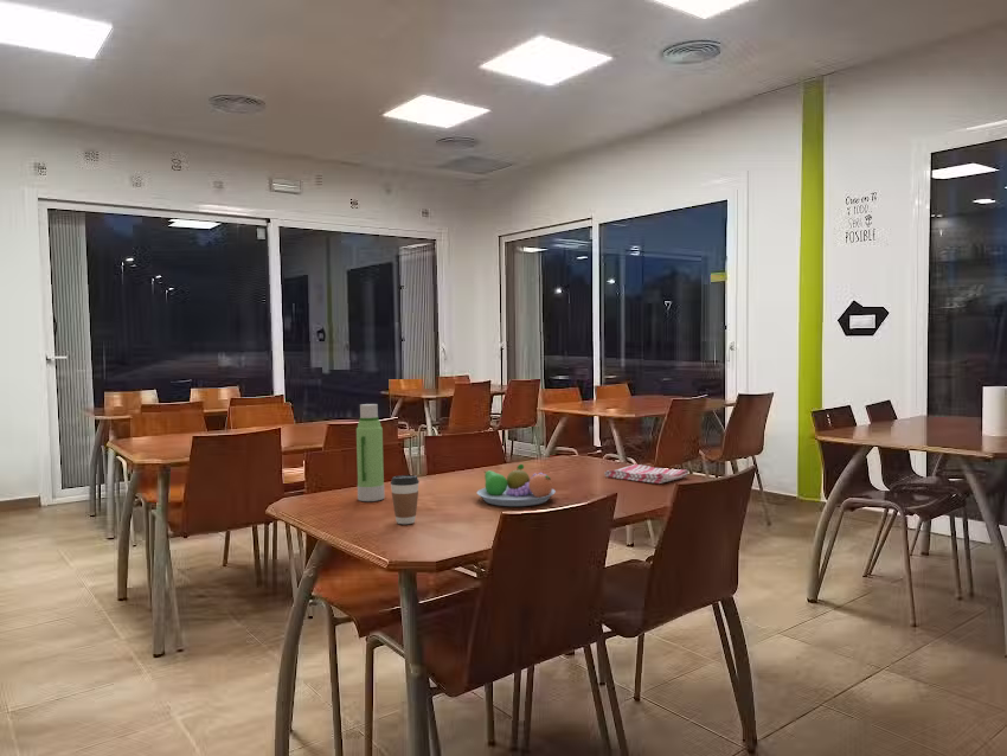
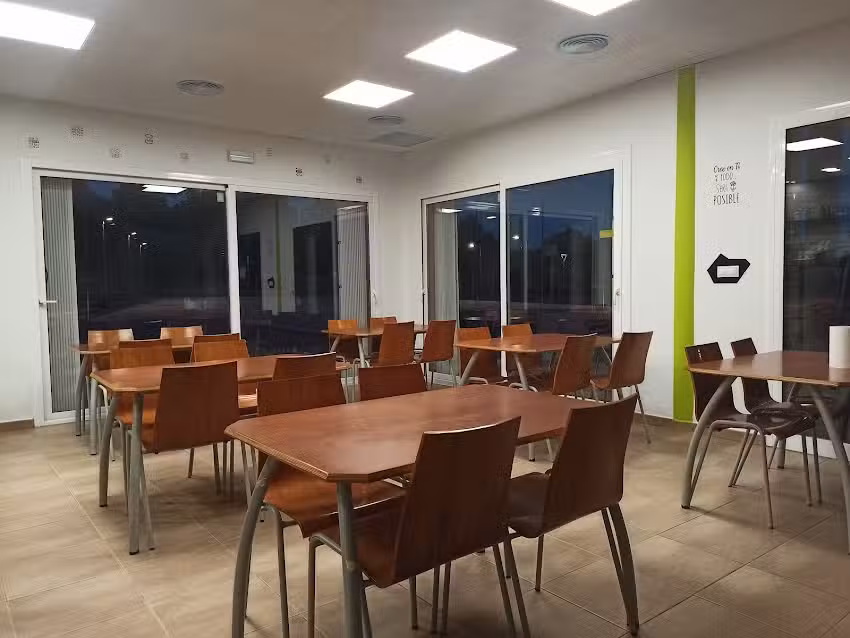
- fruit bowl (514, 483)
- coffee cup (405, 499)
- dish towel (646, 472)
- water bottle (368, 451)
